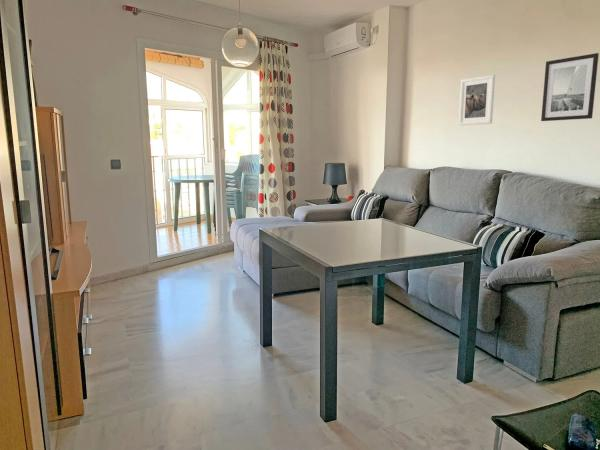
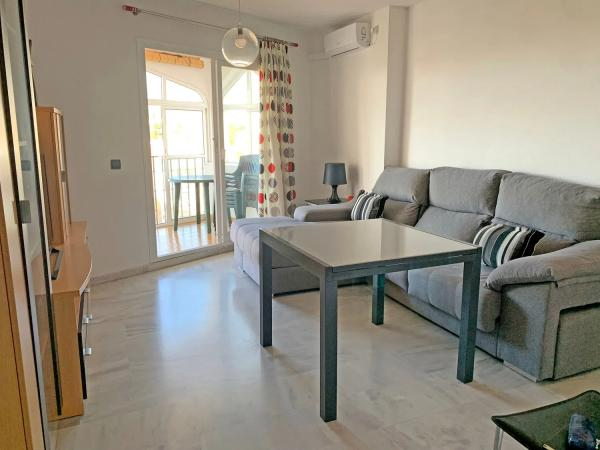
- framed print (476, 101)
- wall art (568, 89)
